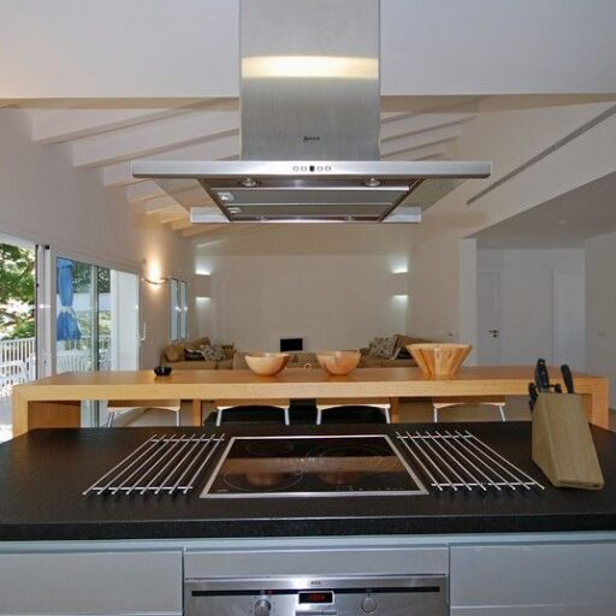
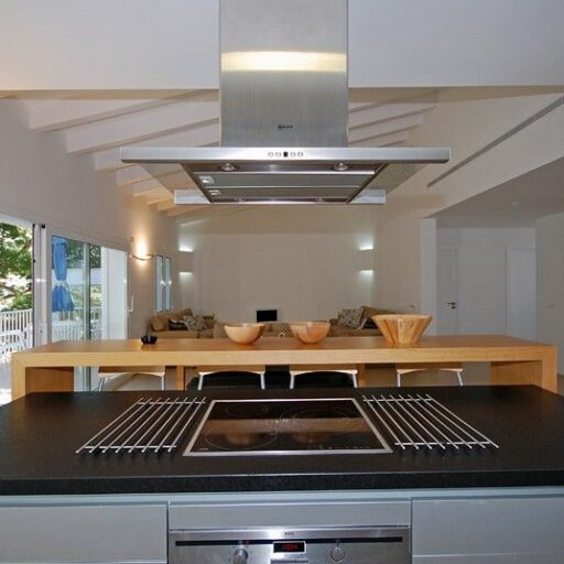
- knife block (559, 415)
